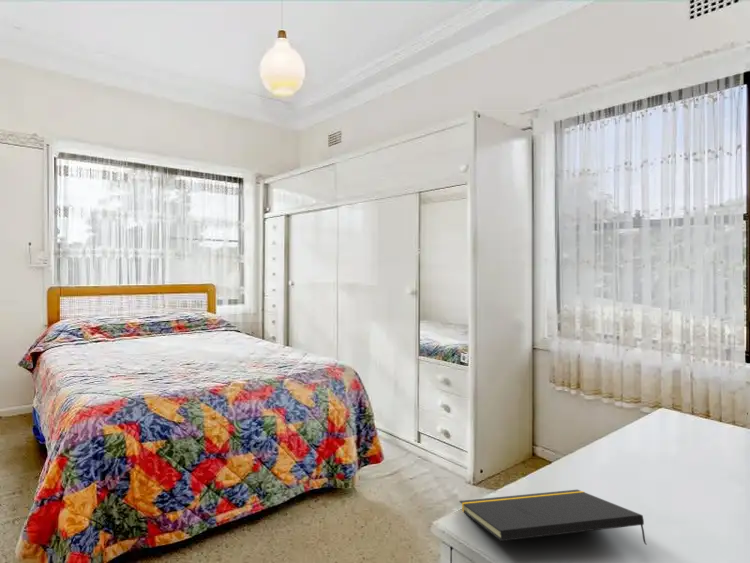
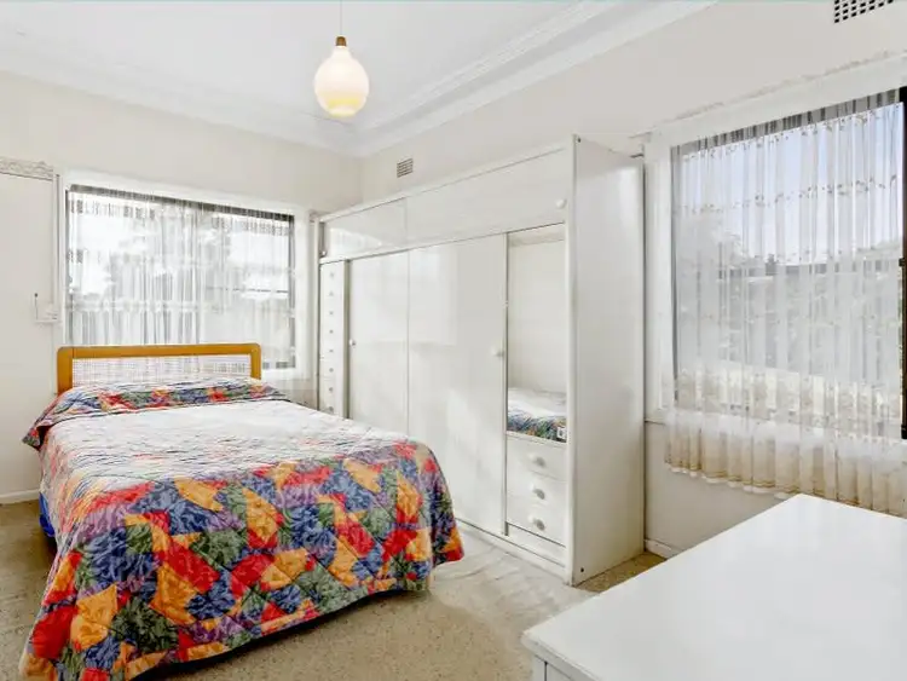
- notepad (544, 512)
